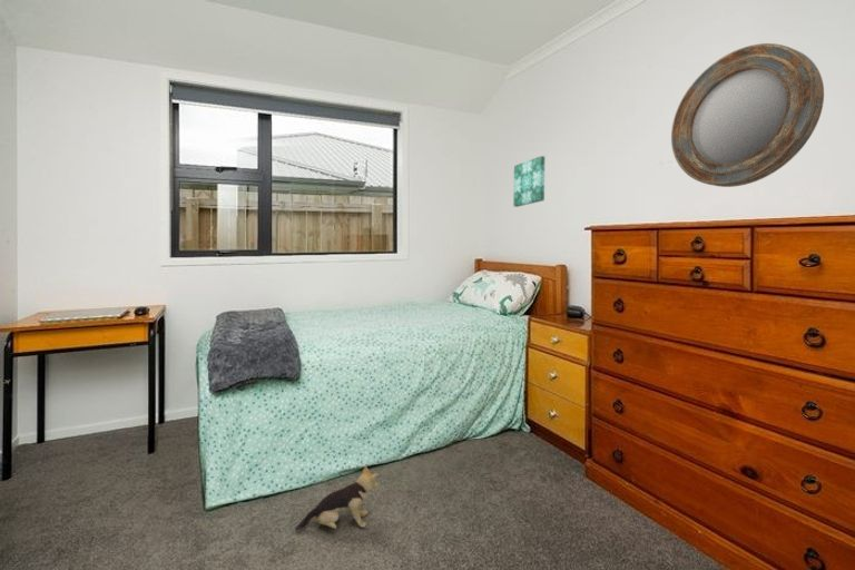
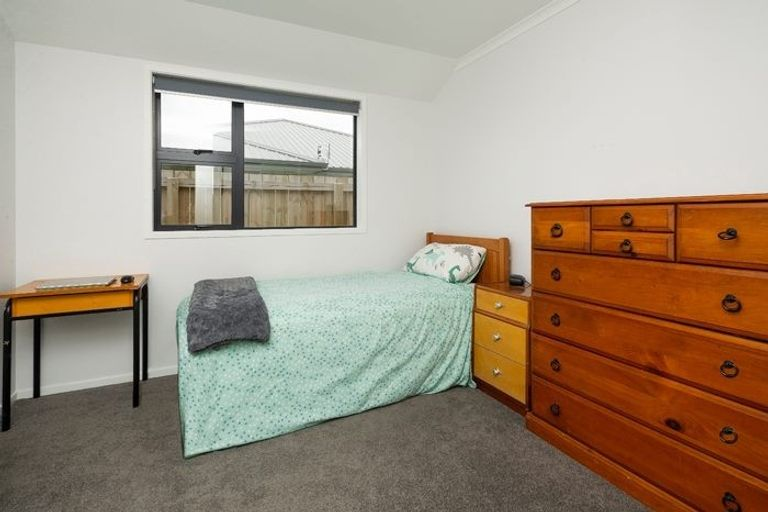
- plush toy (338, 498)
- wall art (528, 183)
- home mirror (737, 118)
